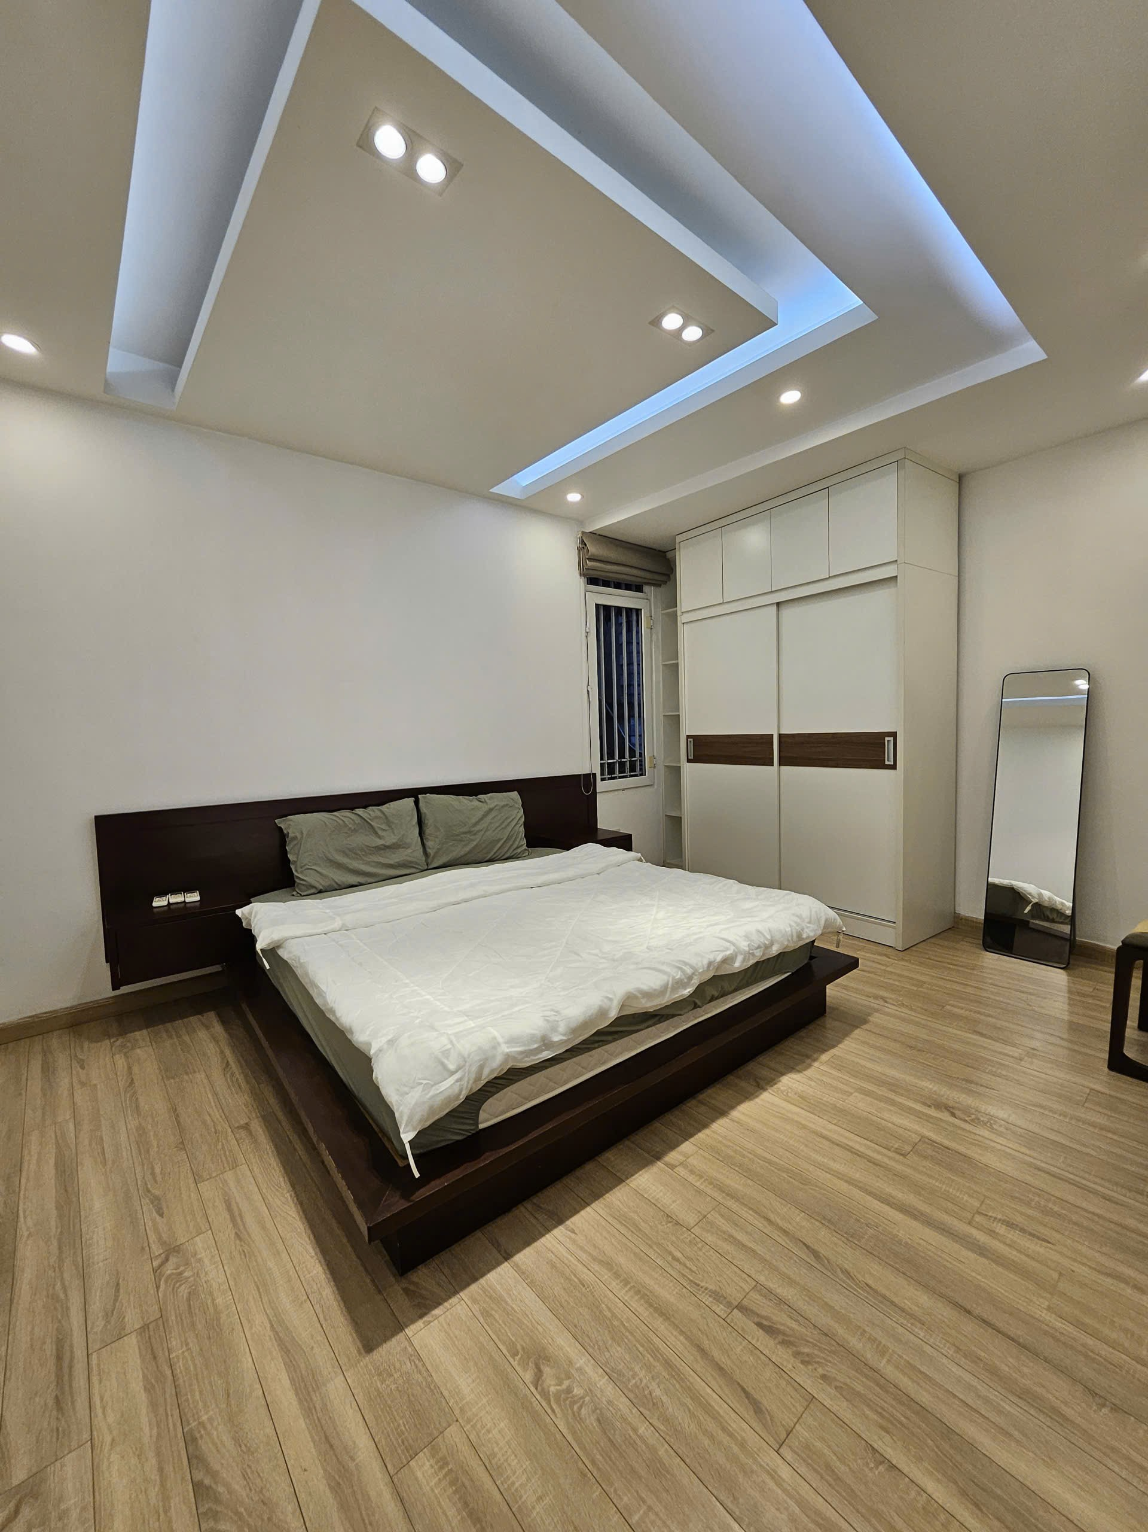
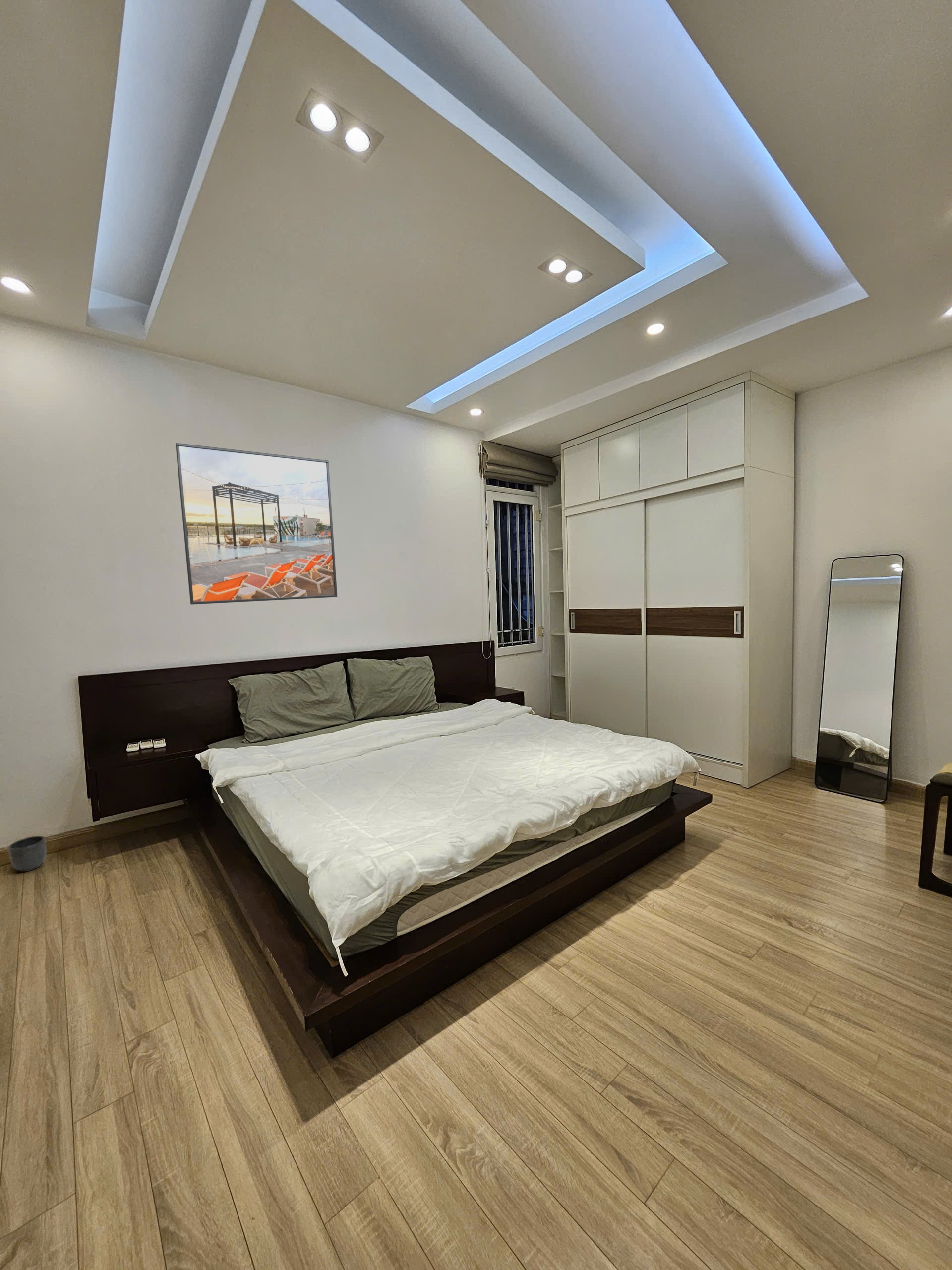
+ planter (28, 855)
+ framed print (264, 527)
